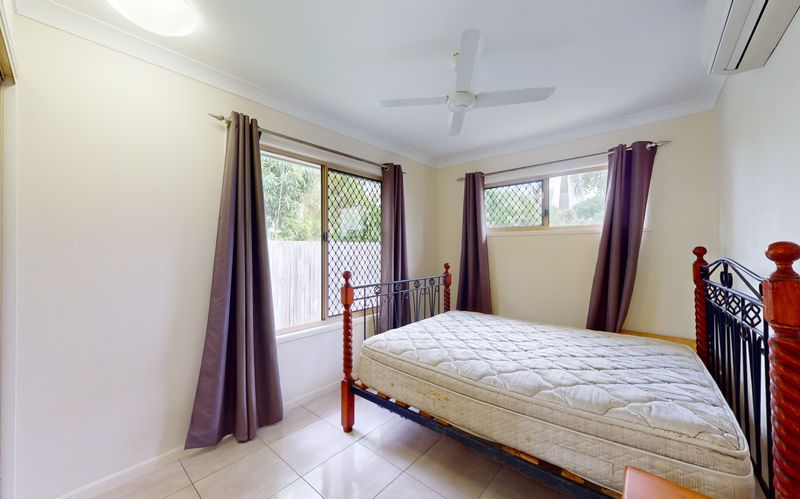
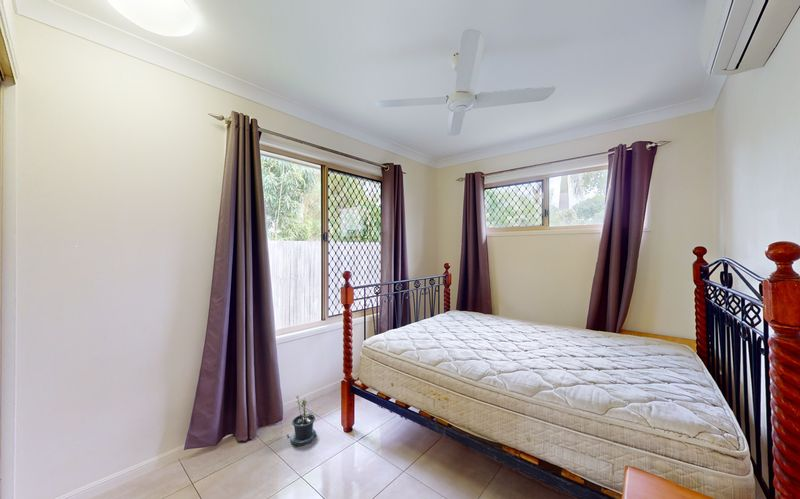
+ potted plant (302, 416)
